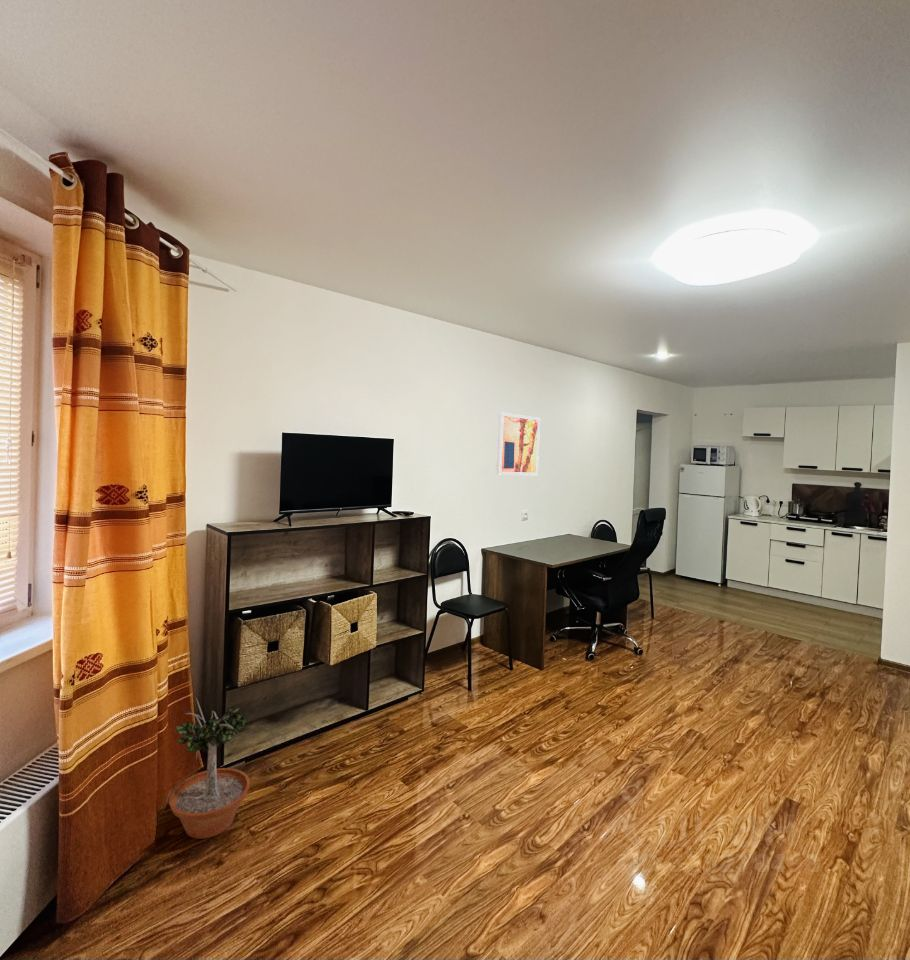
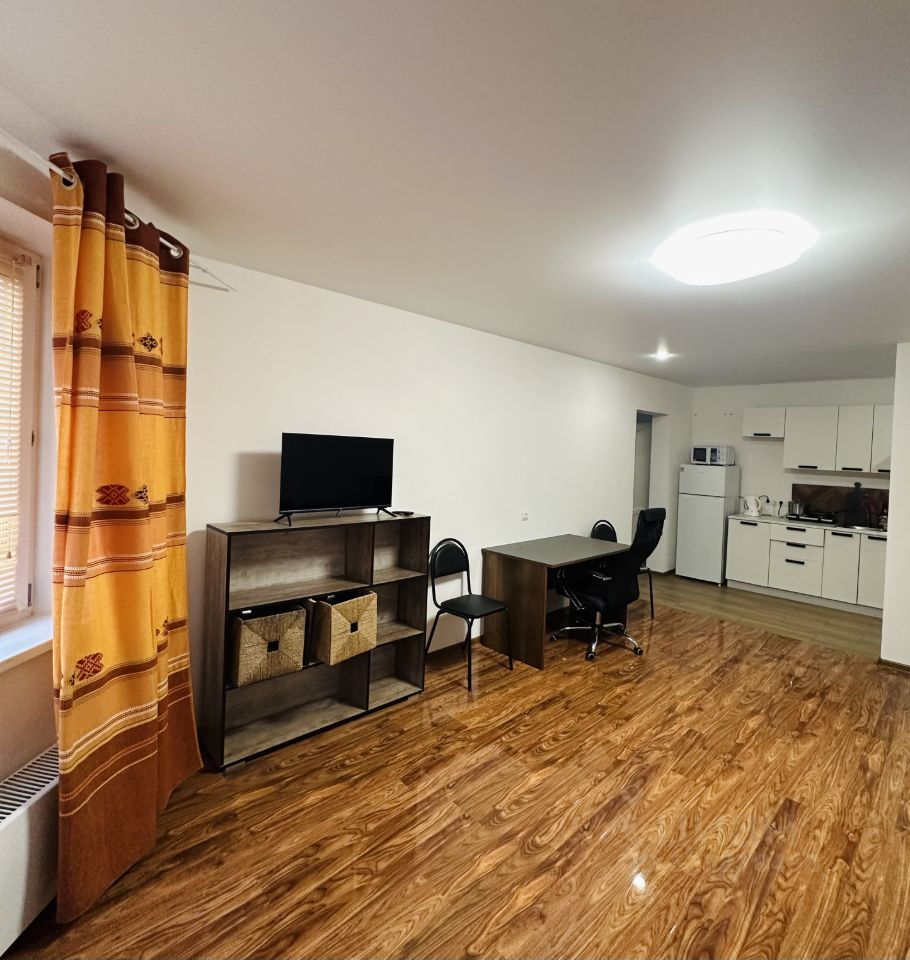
- potted tree (211, 763)
- wall art (518, 445)
